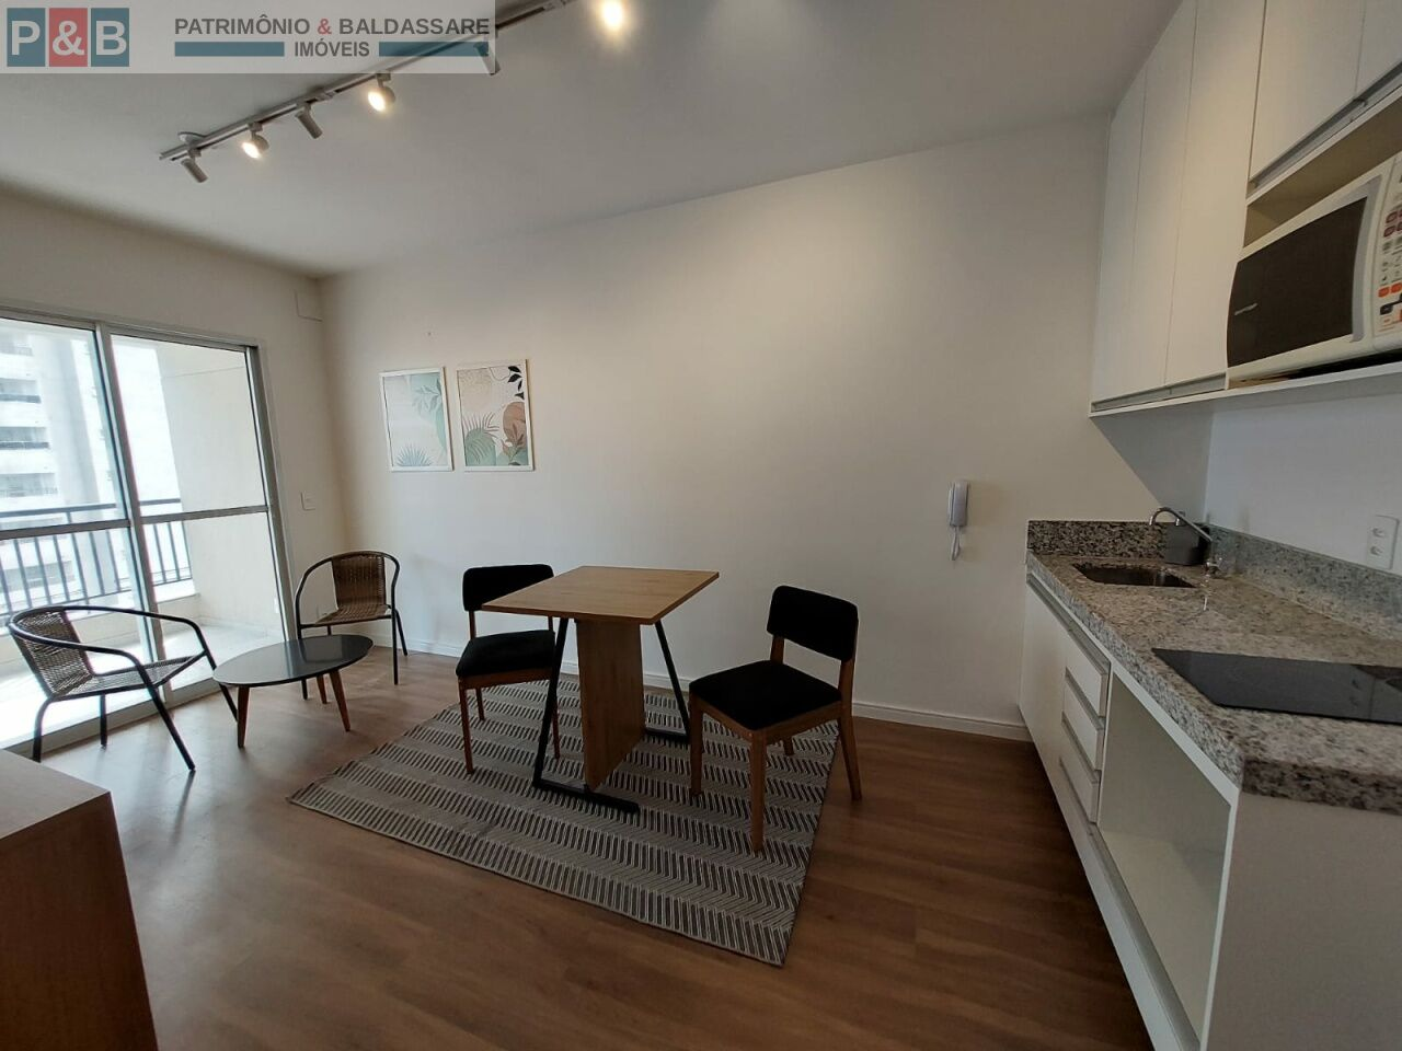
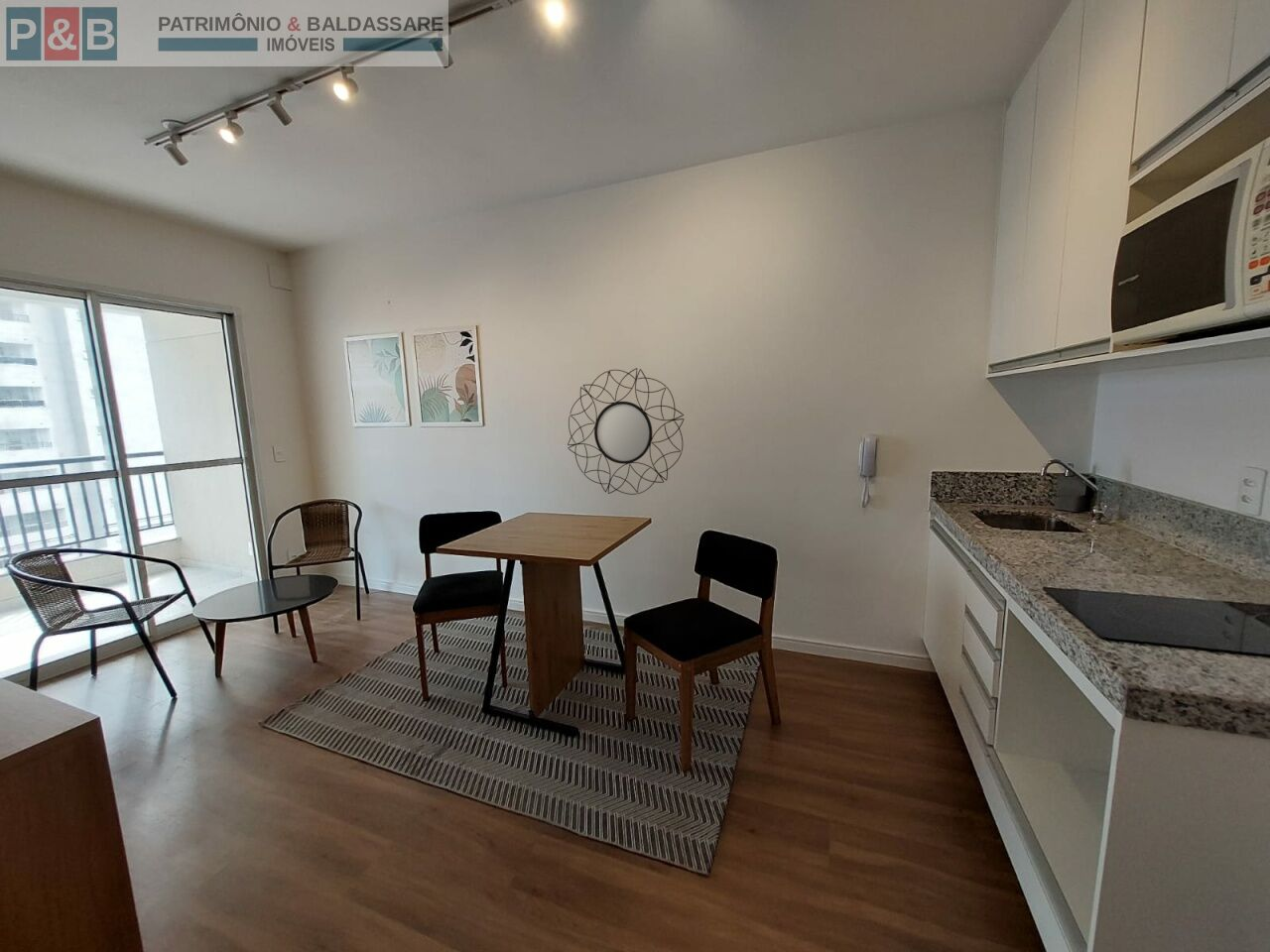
+ home mirror (622, 432)
